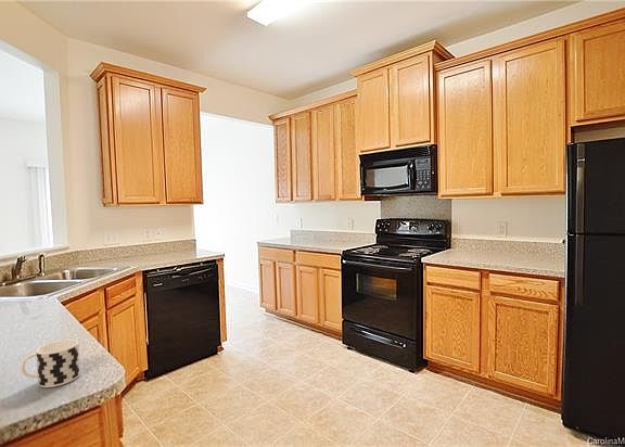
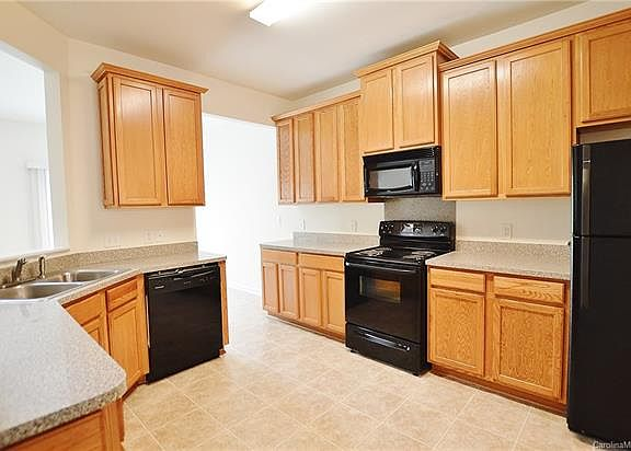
- cup (51, 363)
